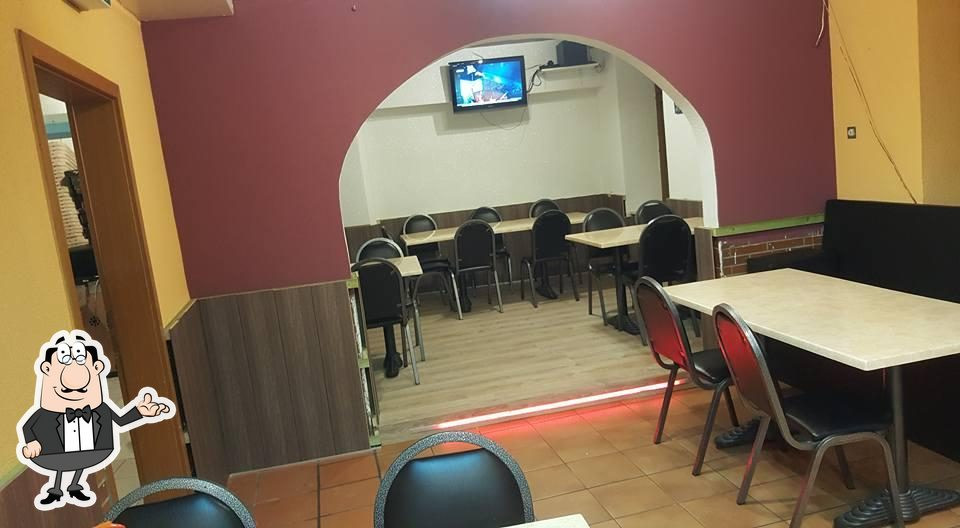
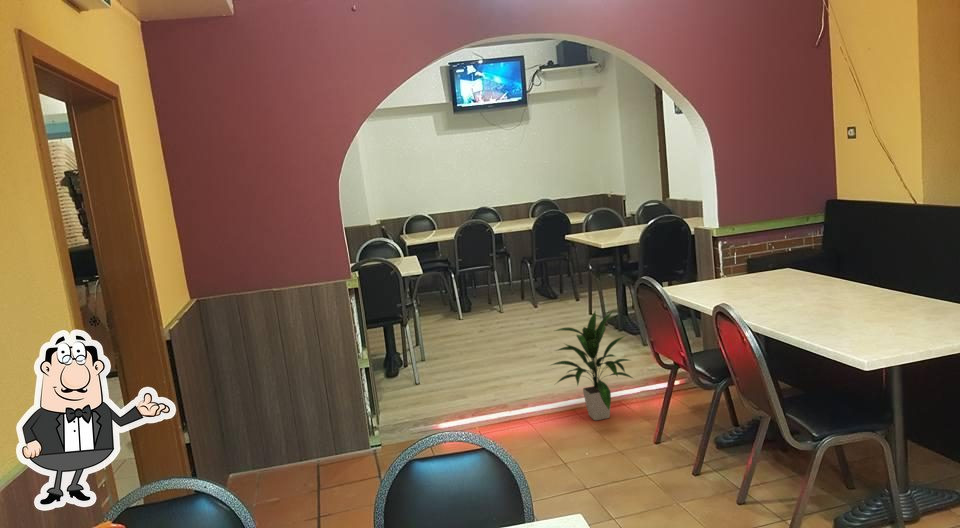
+ indoor plant (593, 366)
